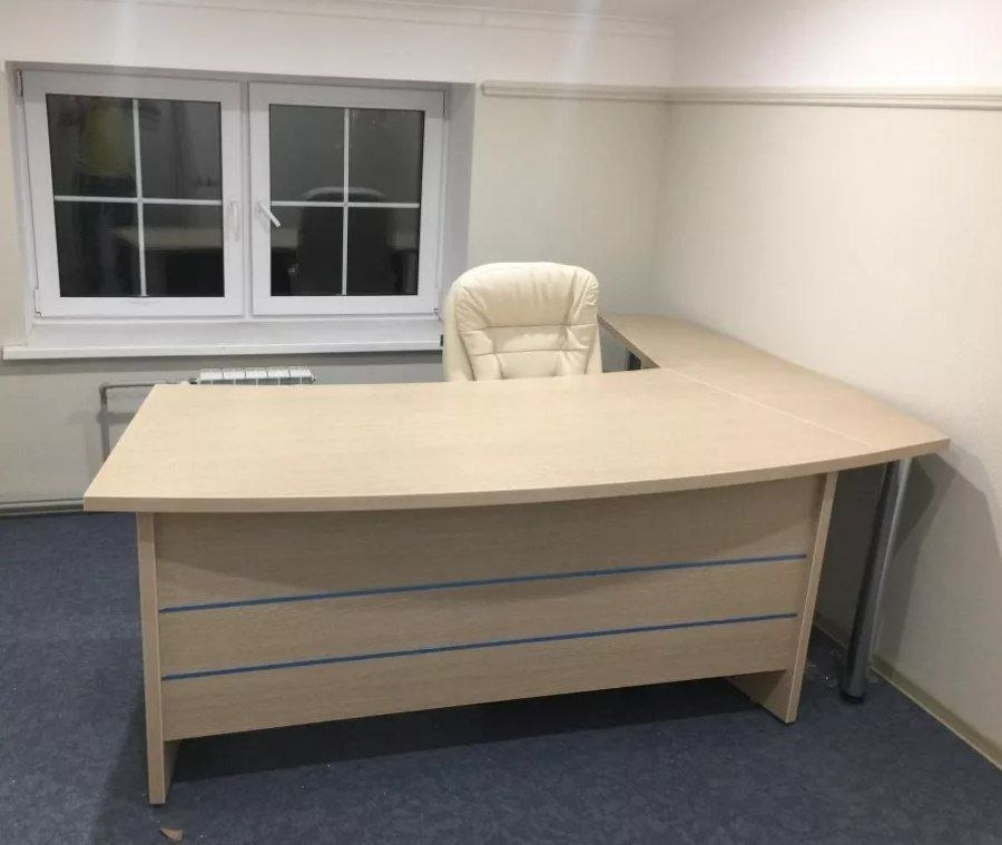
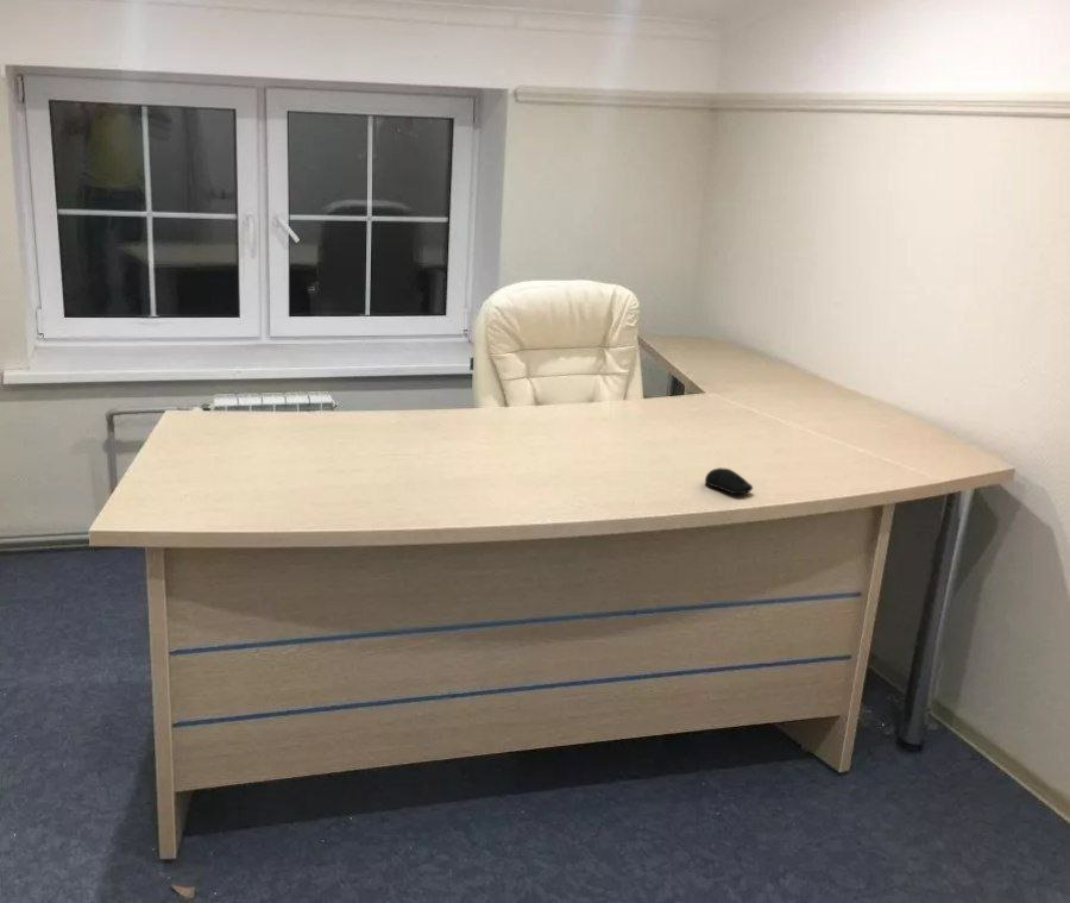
+ computer mouse (728, 479)
